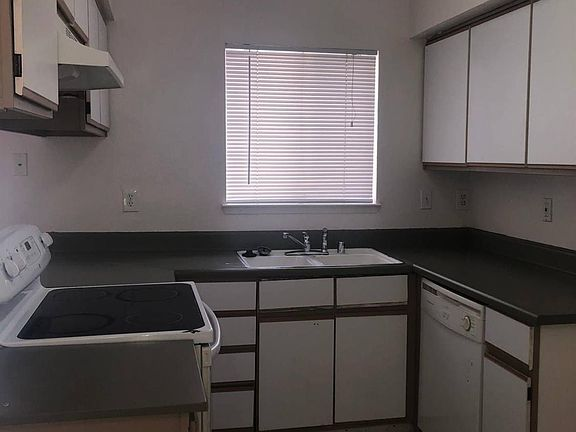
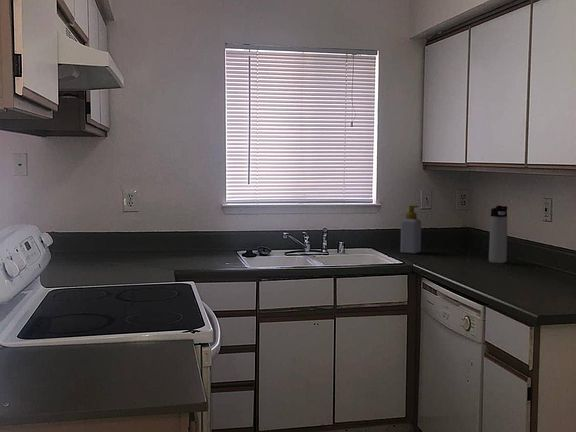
+ soap bottle (410, 229)
+ thermos bottle (499, 234)
